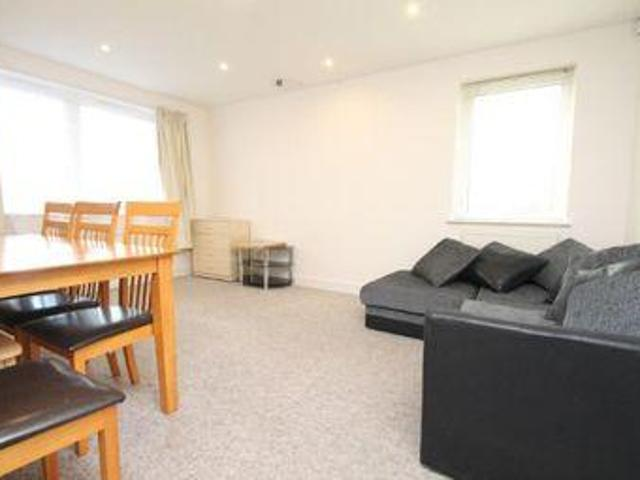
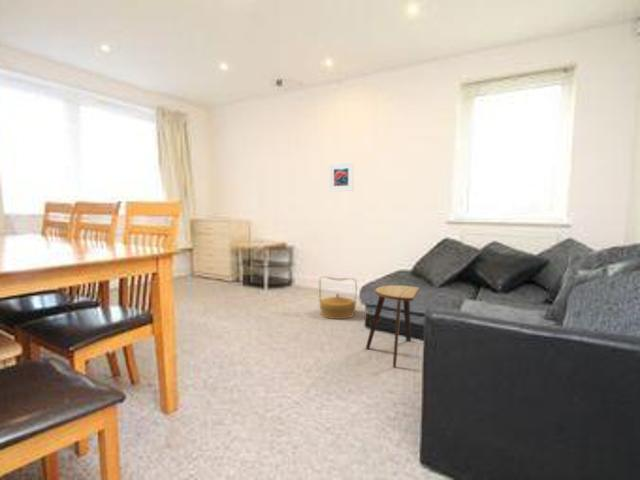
+ stool (396, 320)
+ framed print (341, 177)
+ basket (337, 295)
